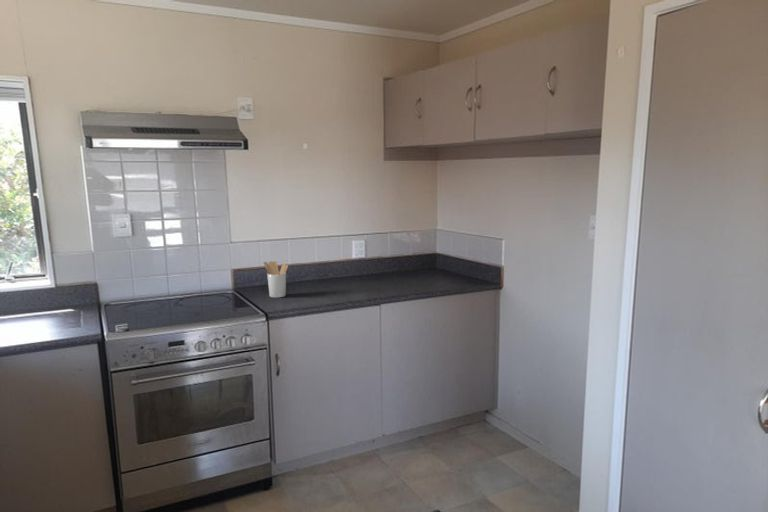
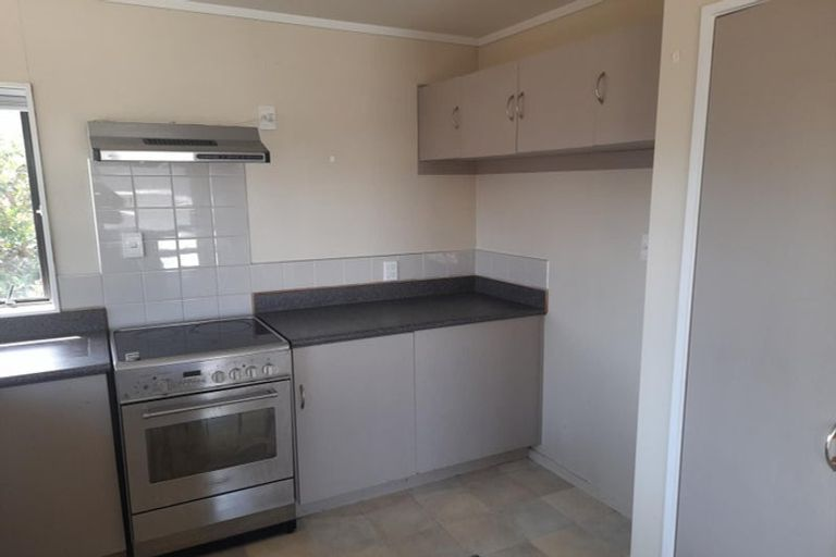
- utensil holder (274, 278)
